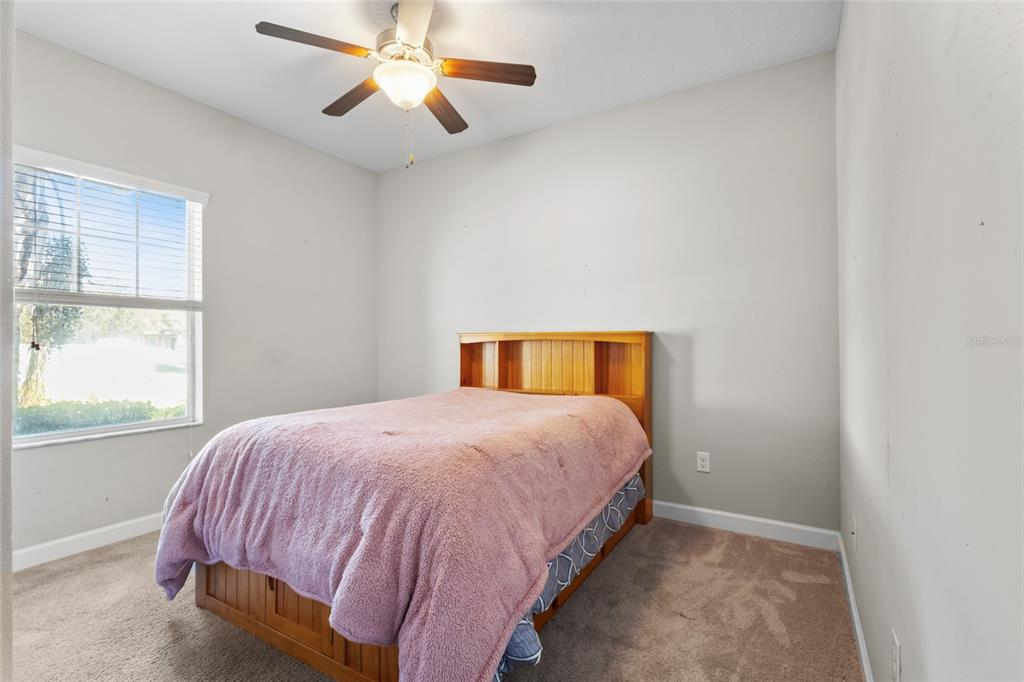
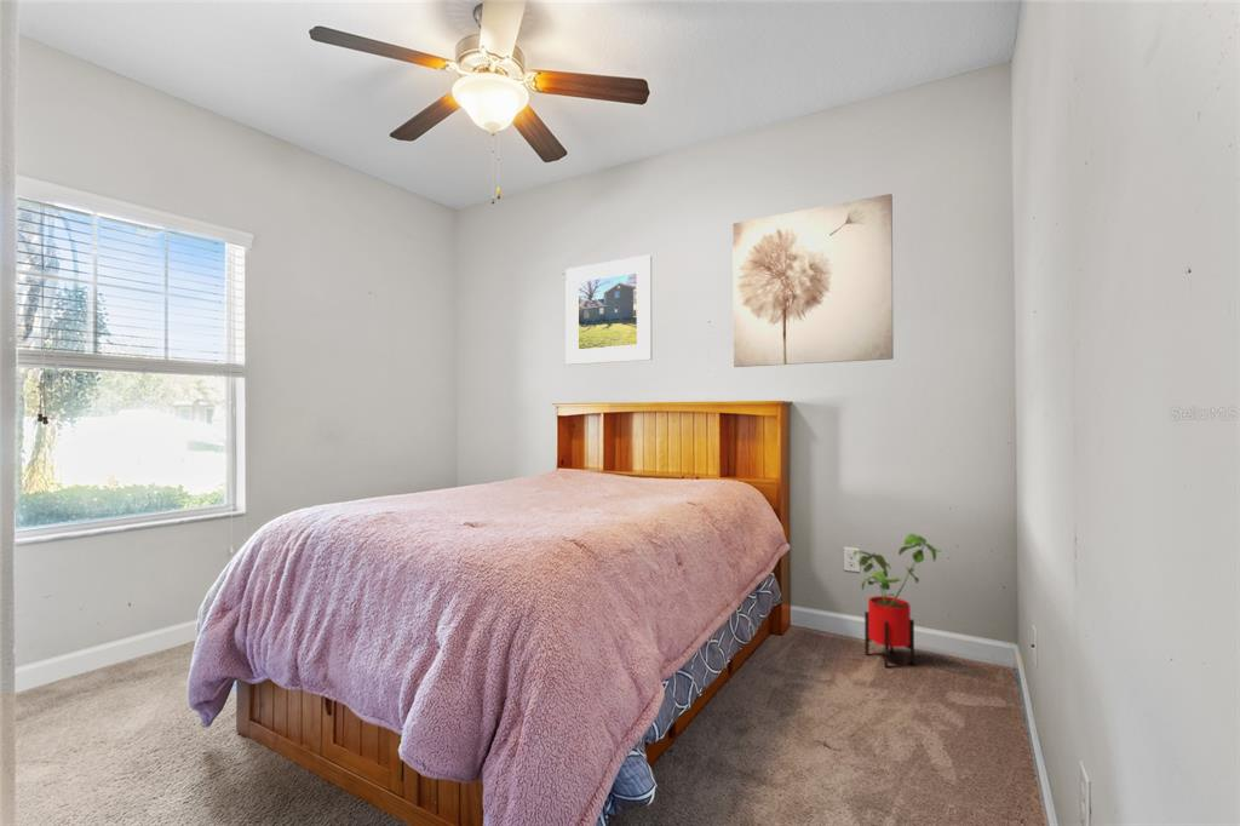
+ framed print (607, 311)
+ house plant (894, 596)
+ wall art (808, 286)
